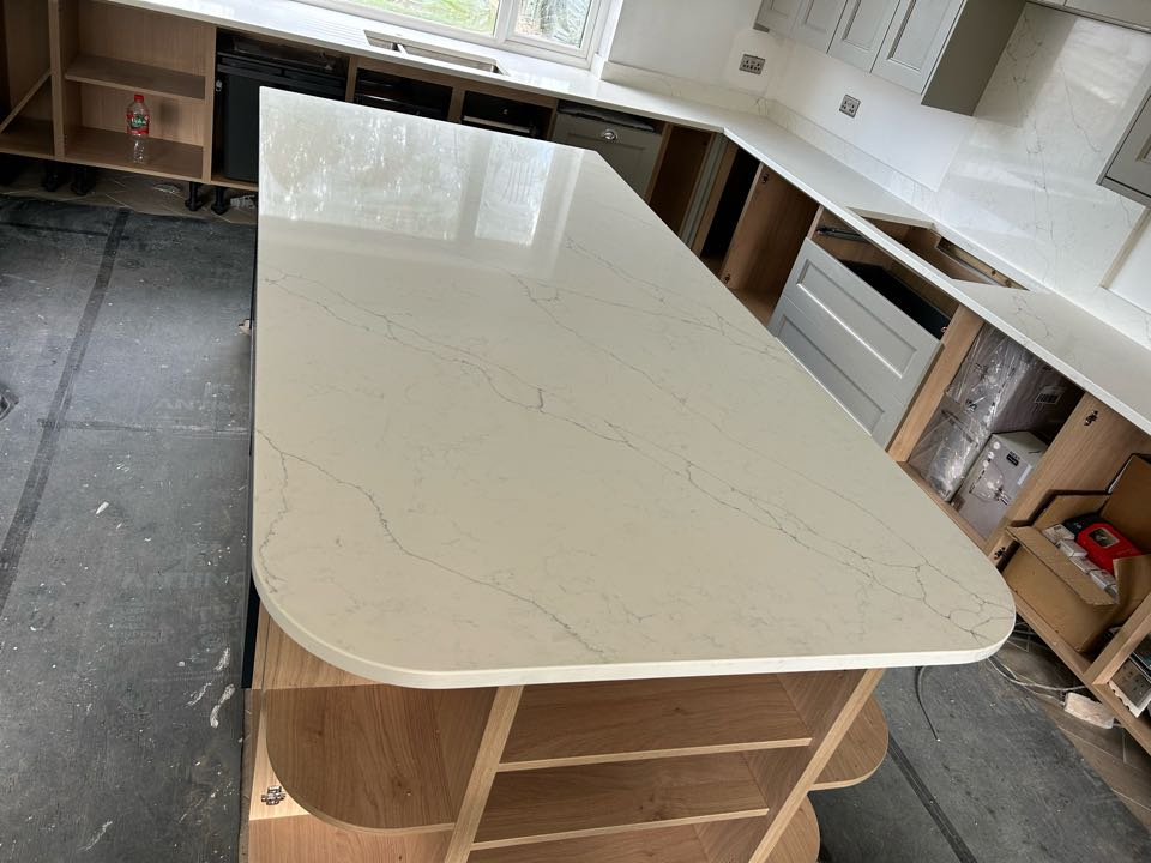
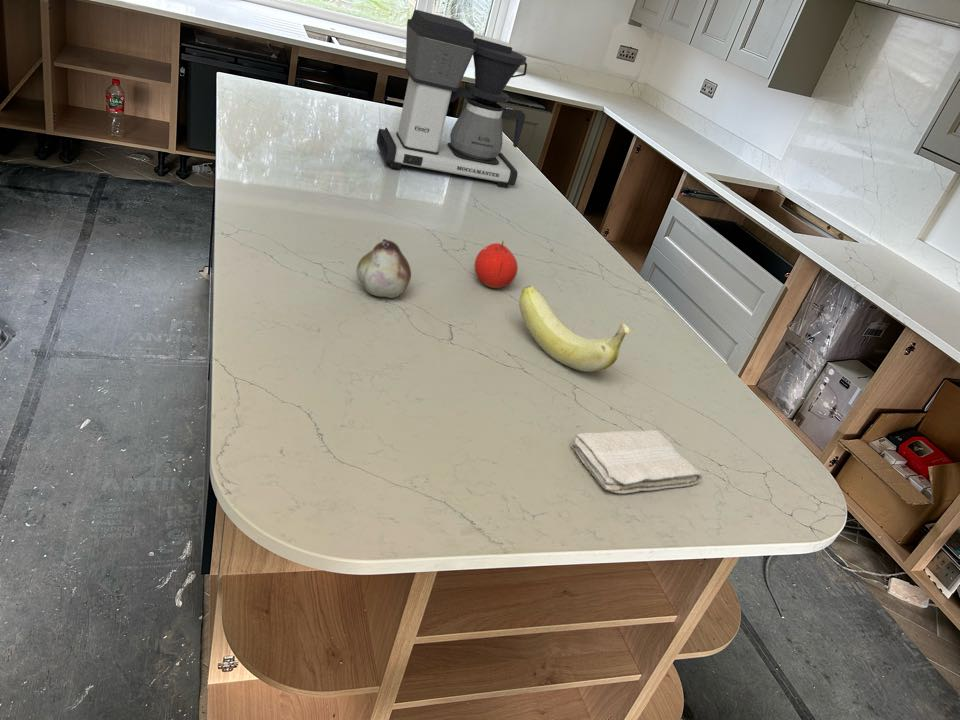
+ washcloth (635, 458)
+ banana (568, 329)
+ fruit (385, 264)
+ fruit (497, 263)
+ coffee maker (465, 98)
